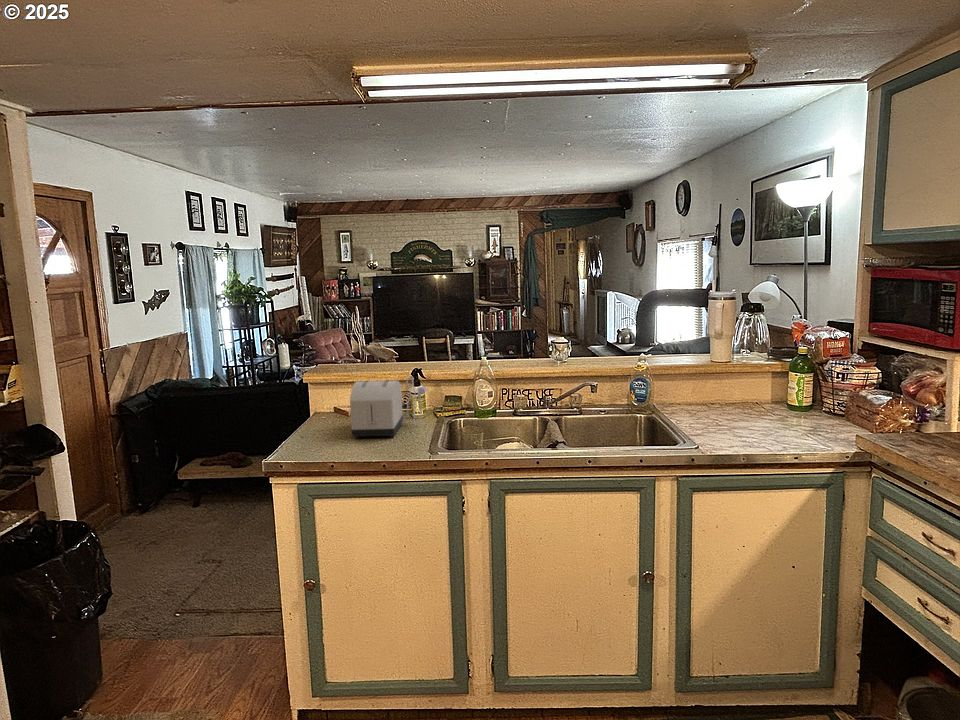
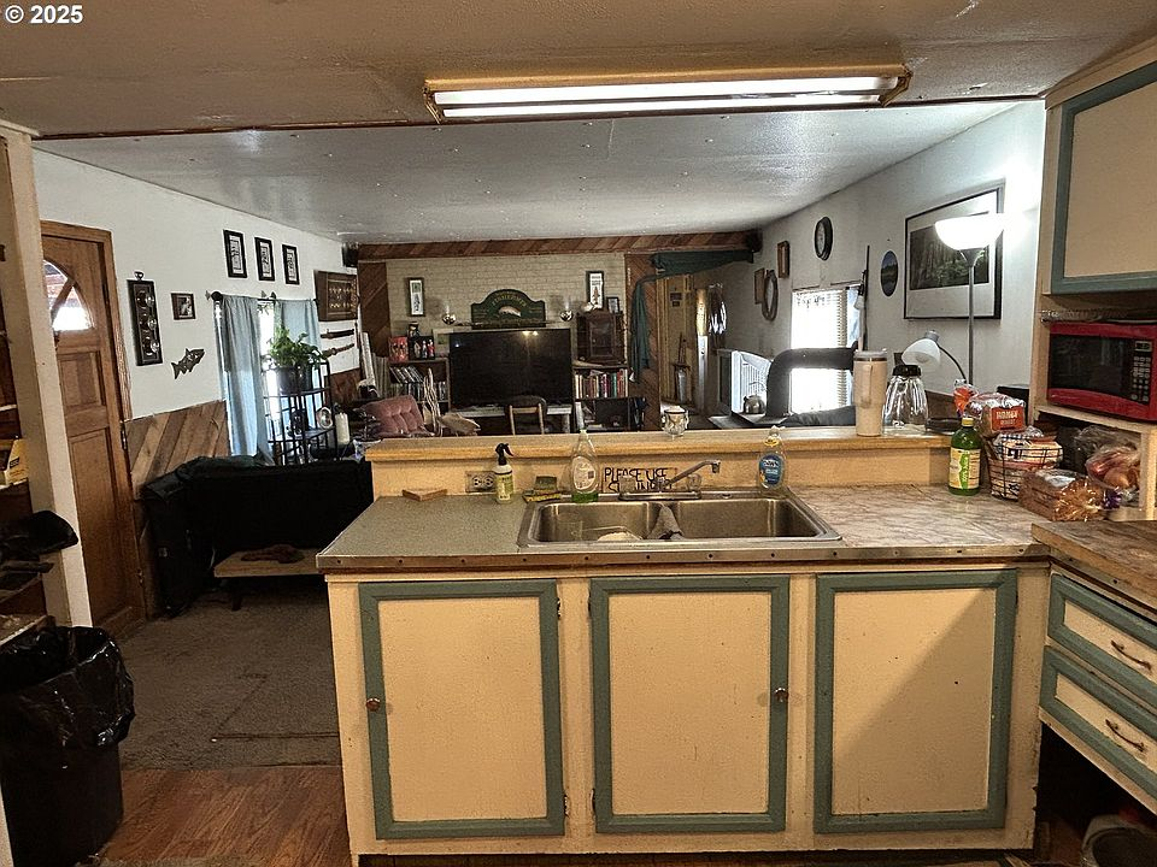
- toaster (391, 405)
